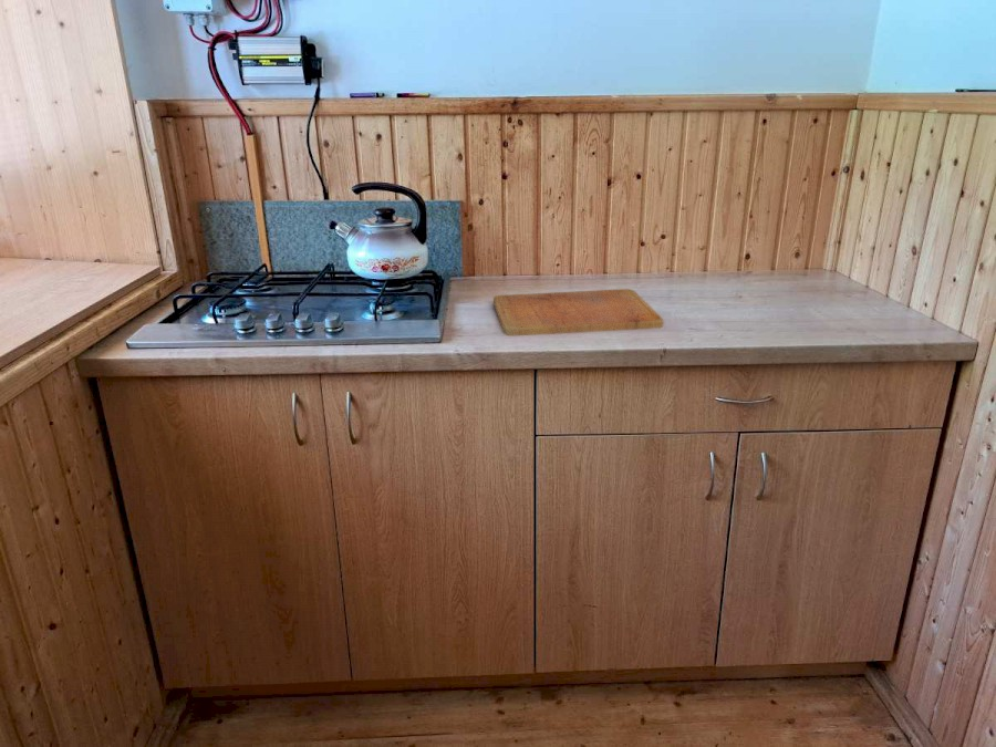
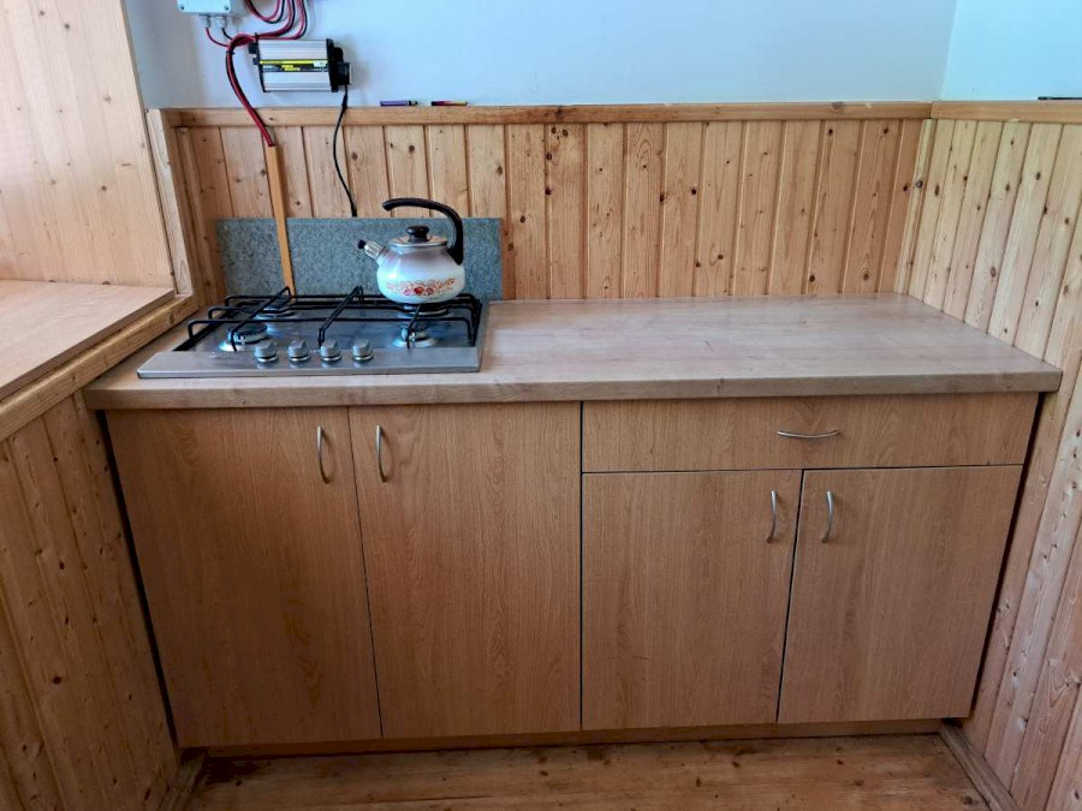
- cutting board (573, 311)
